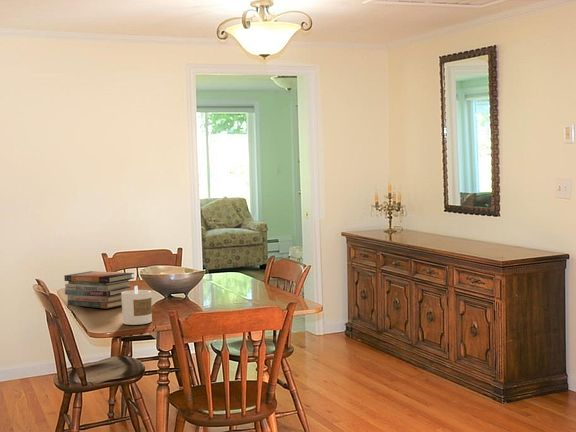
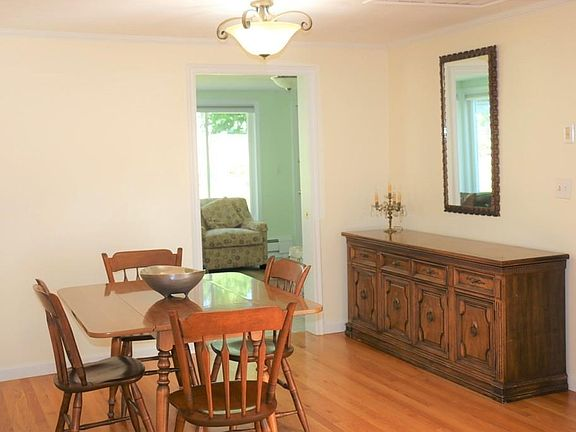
- candle (136, 304)
- book stack (98, 289)
